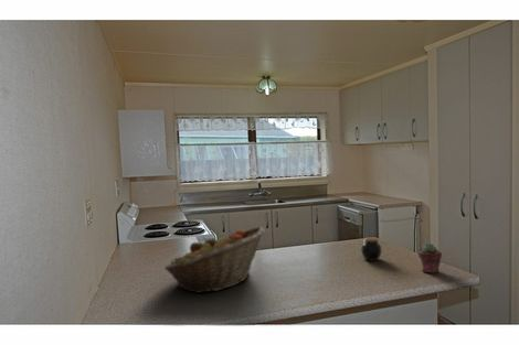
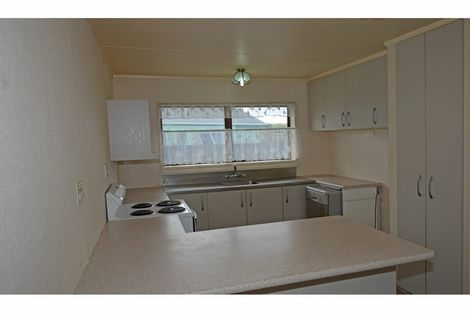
- jar (371, 248)
- fruit basket (218, 255)
- potted succulent (430, 257)
